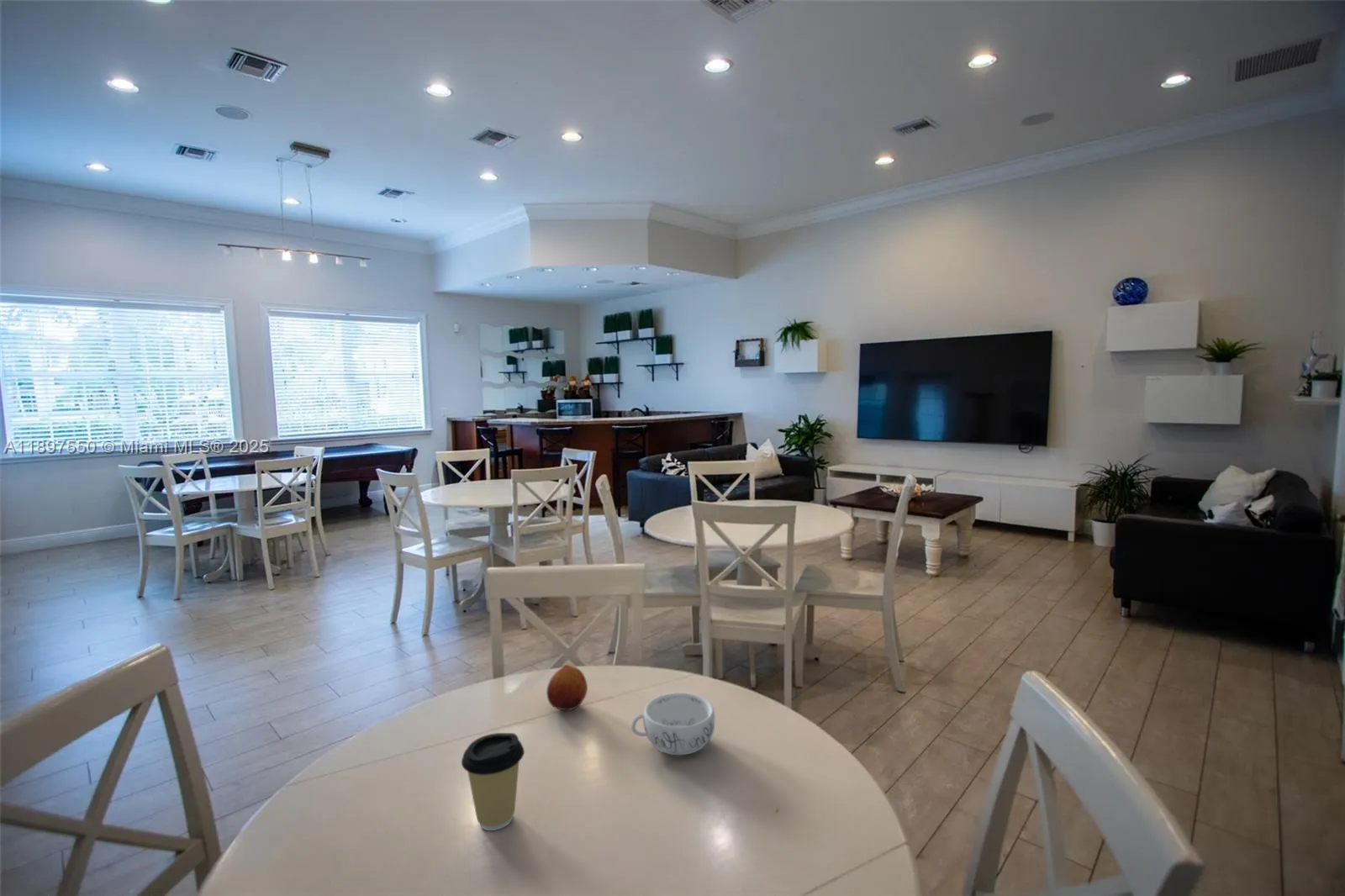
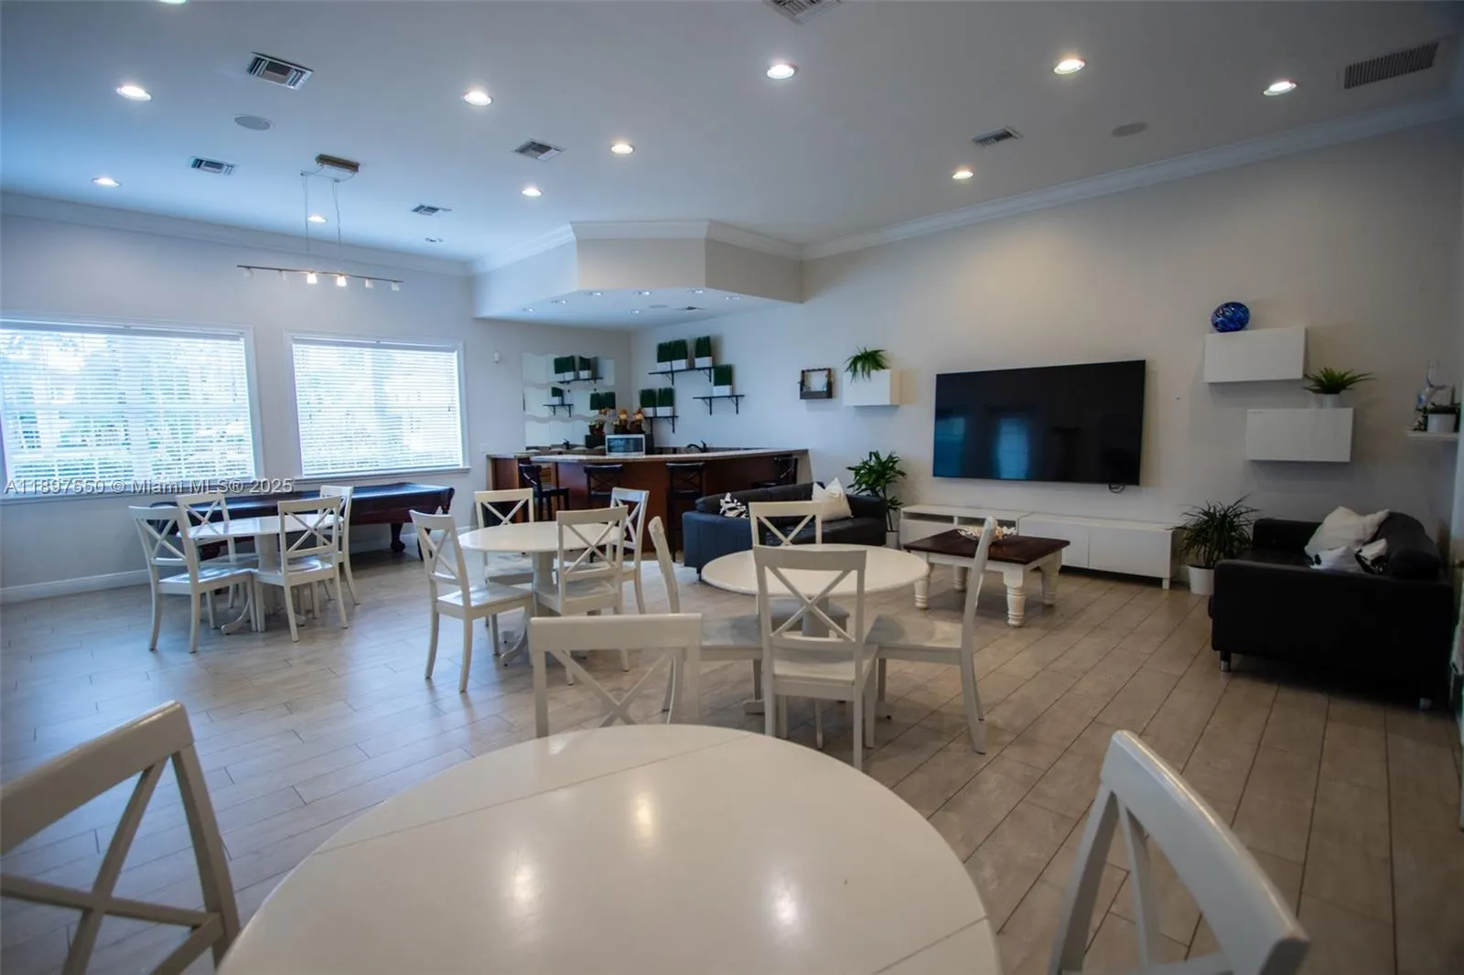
- coffee cup (494, 781)
- decorative bowl (673, 726)
- fruit (567, 687)
